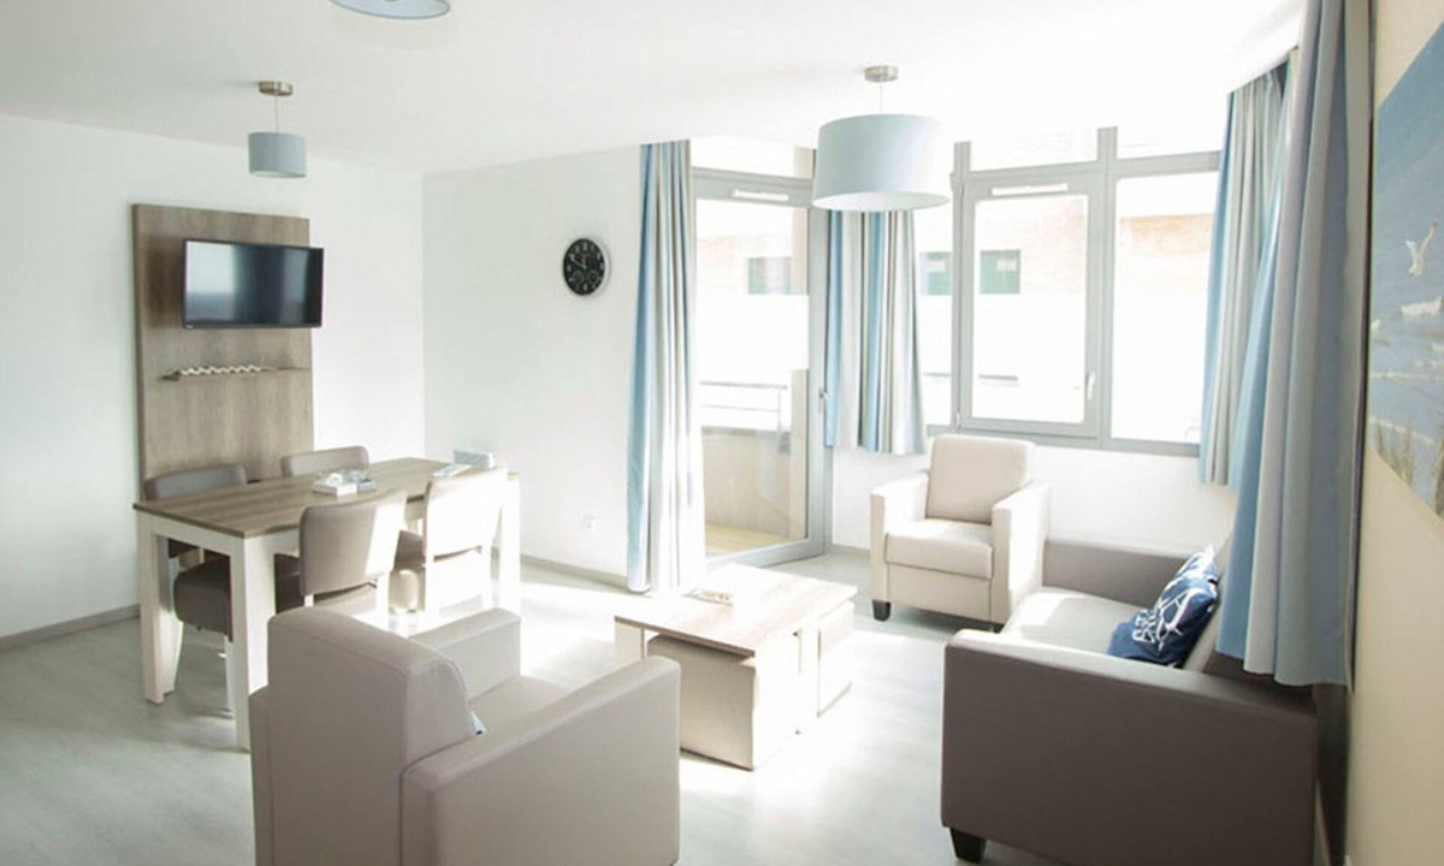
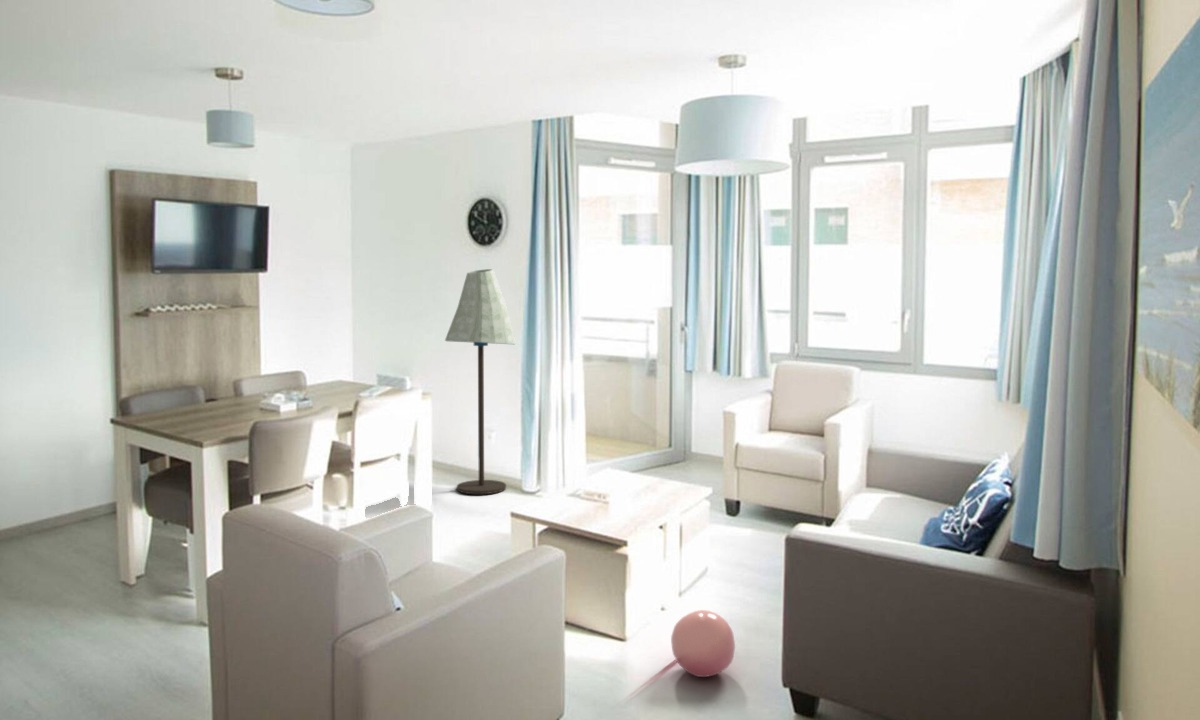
+ ball (702, 642)
+ floor lamp (480, 379)
